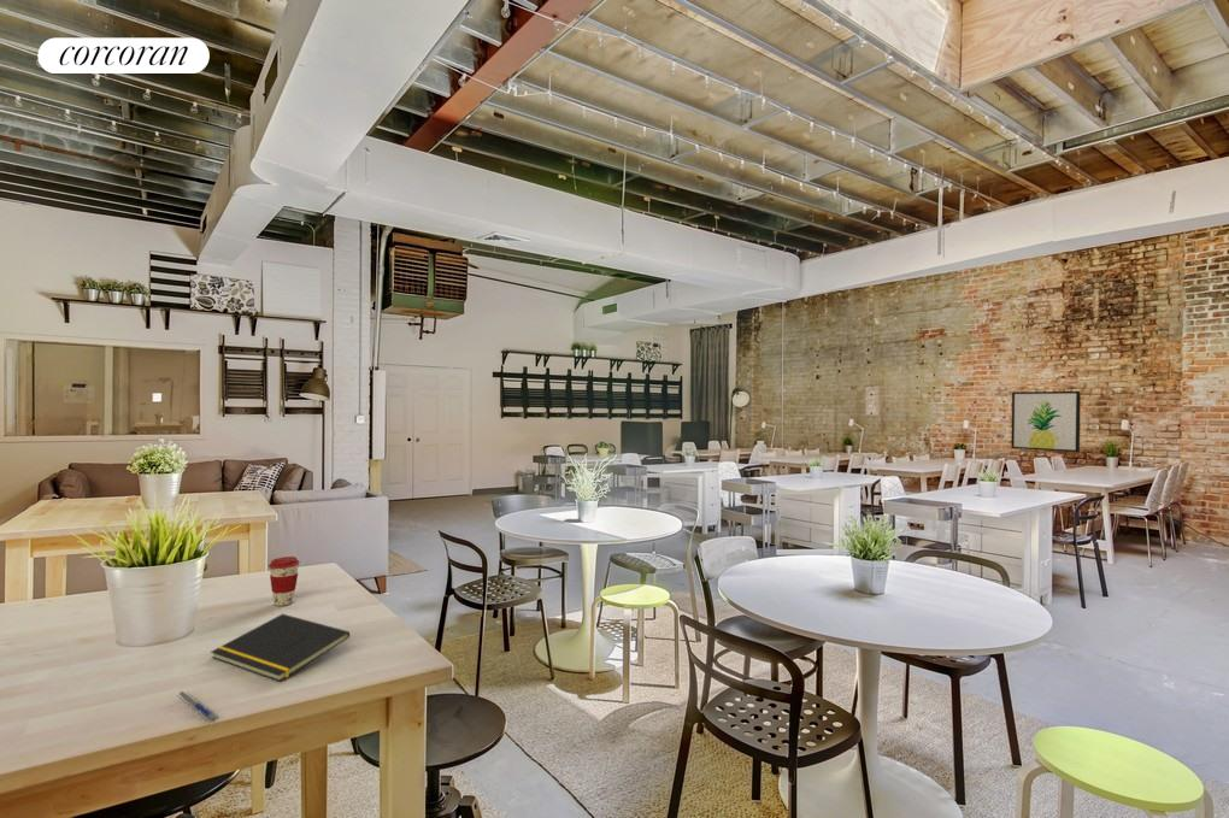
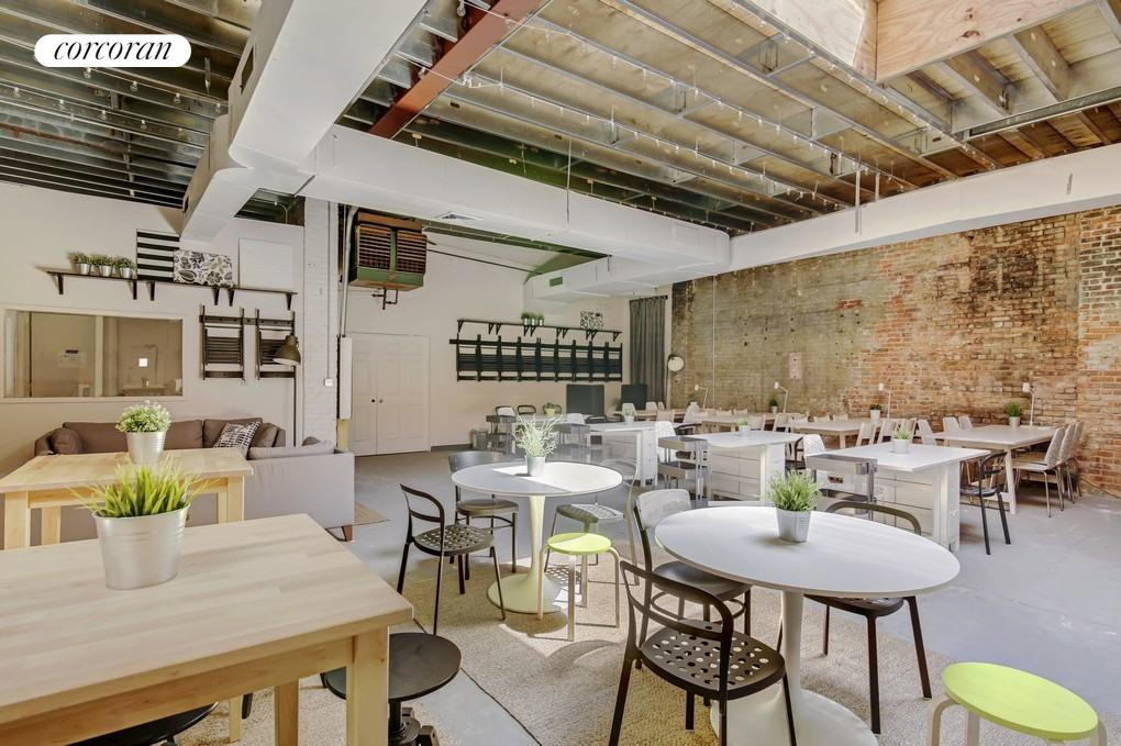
- coffee cup (283, 581)
- wall art (1043, 420)
- notepad (281, 643)
- pen (196, 704)
